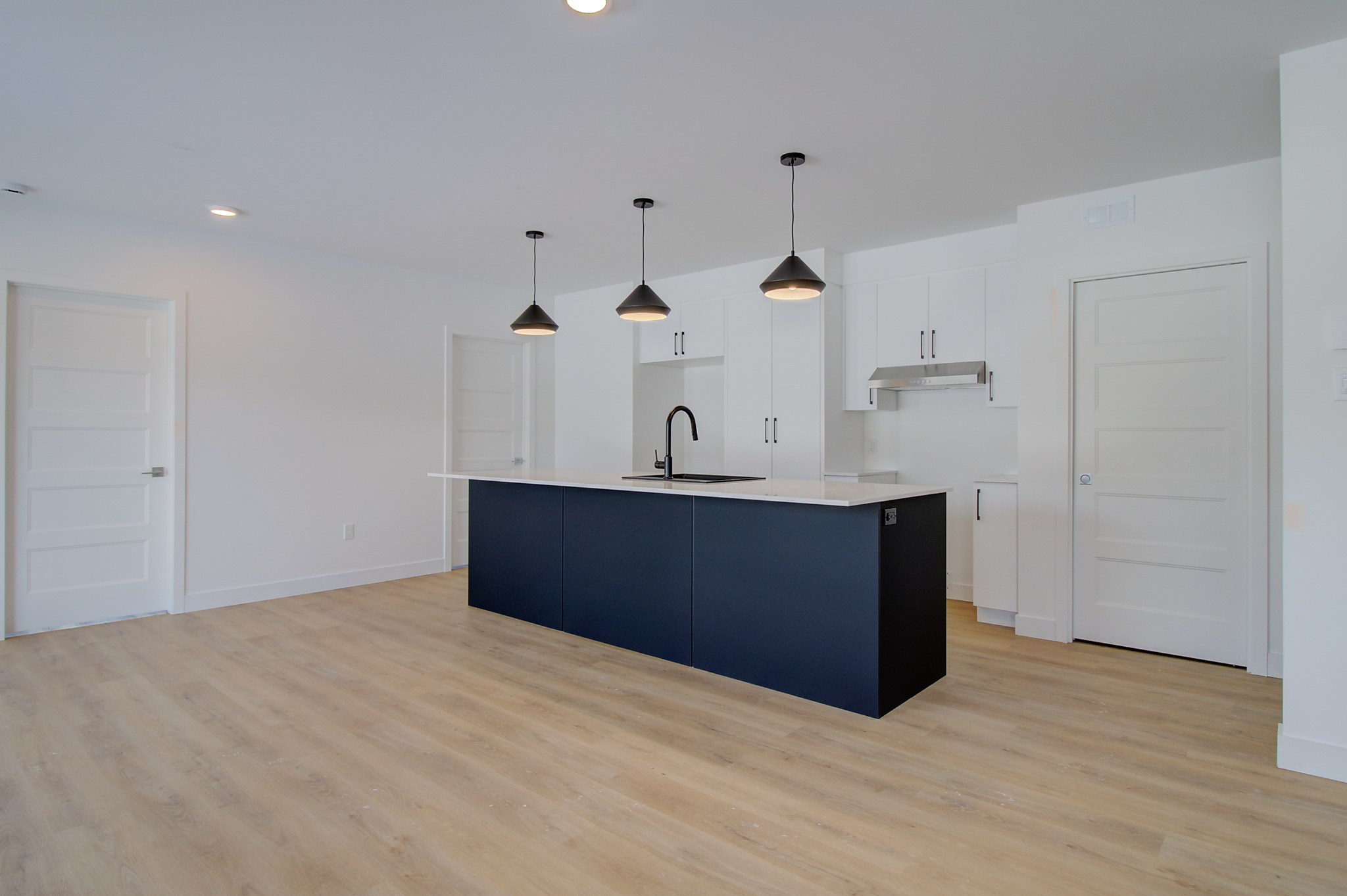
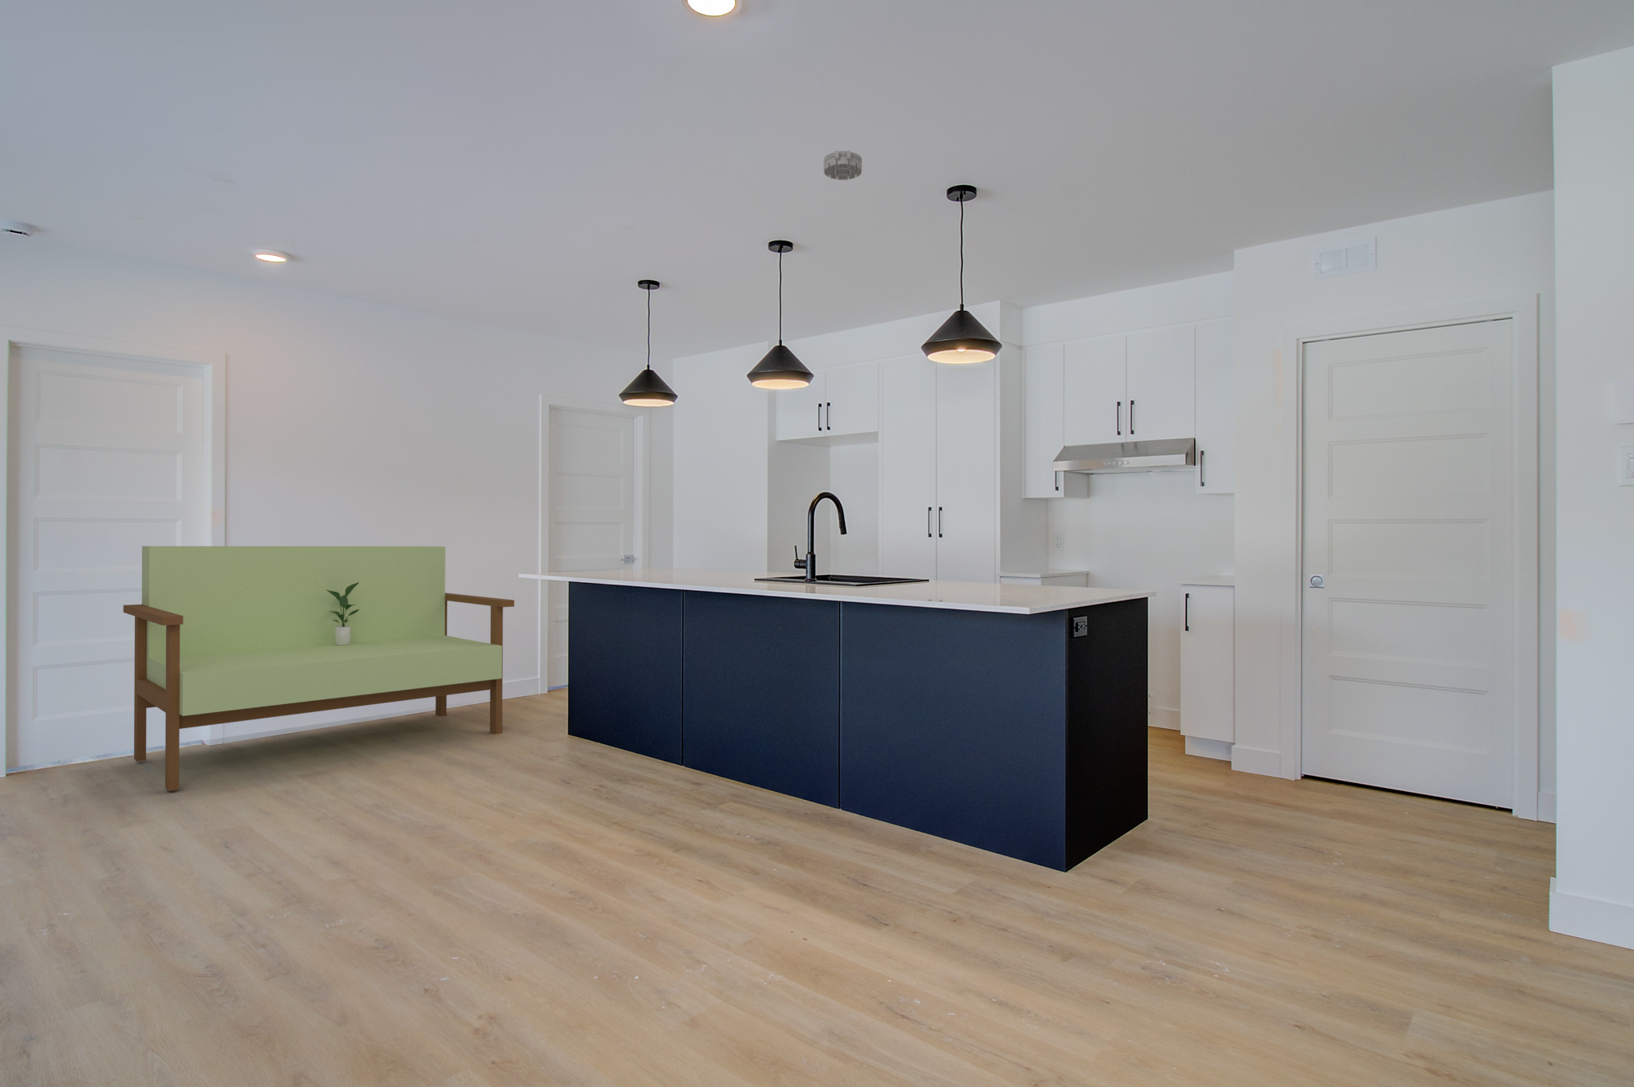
+ bench (330, 645)
+ smoke detector (843, 164)
+ potted plant (343, 613)
